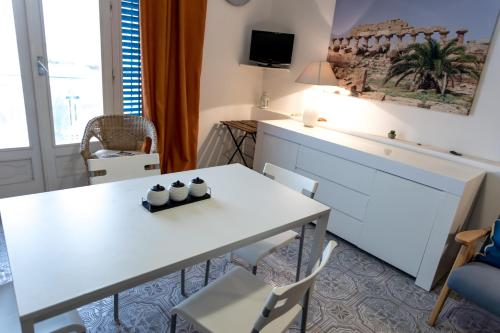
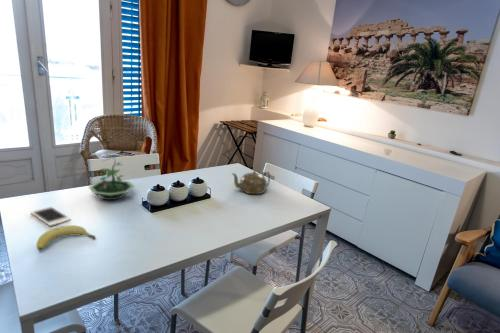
+ fruit (65, 235)
+ terrarium (113, 165)
+ teapot (251, 180)
+ cell phone (50, 215)
